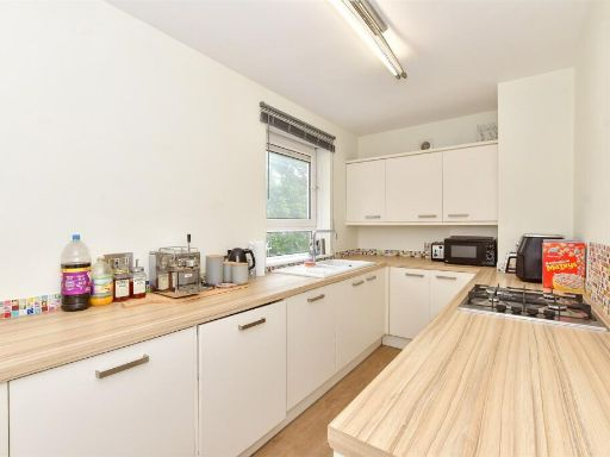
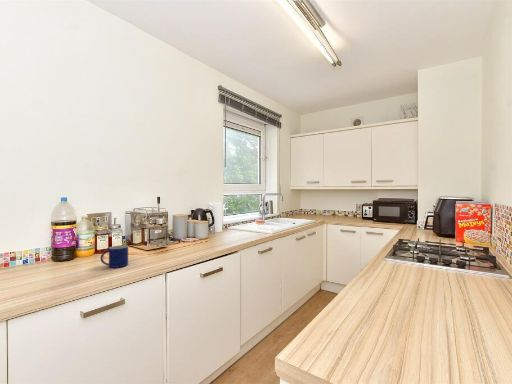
+ mug (114, 256)
